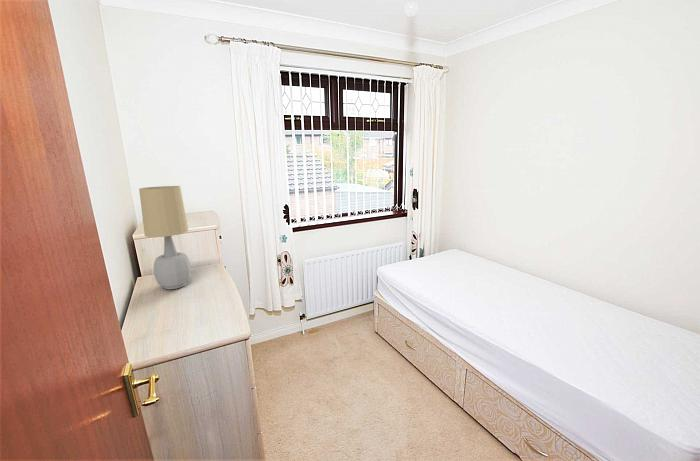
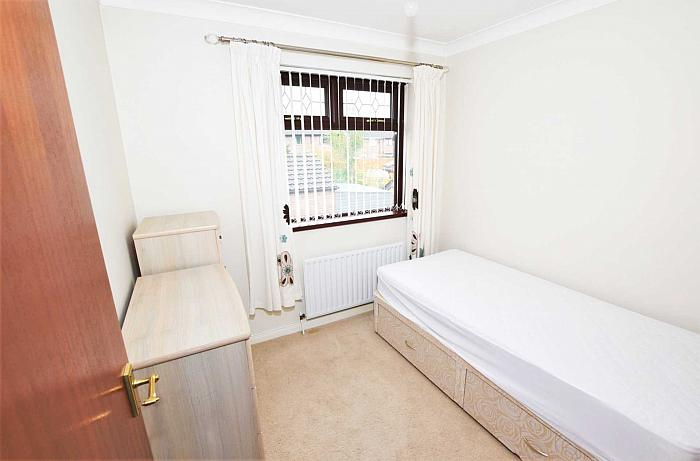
- table lamp (168, 238)
